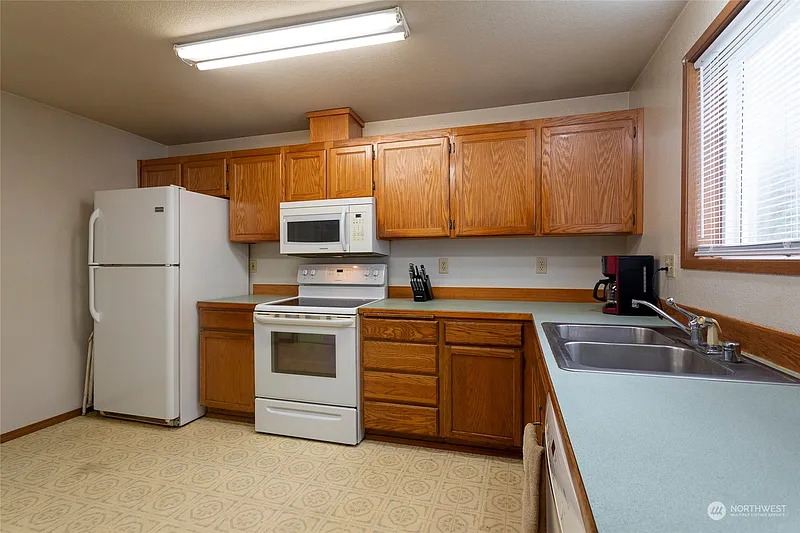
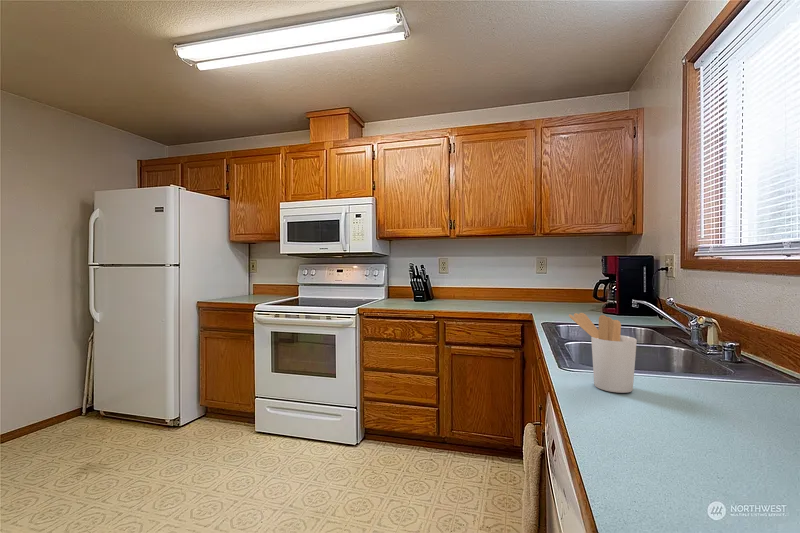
+ utensil holder (601, 348)
